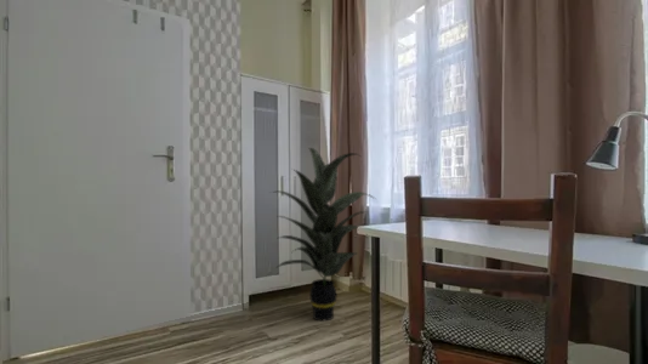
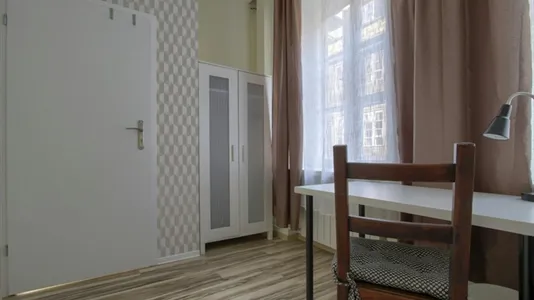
- indoor plant (322, 231)
